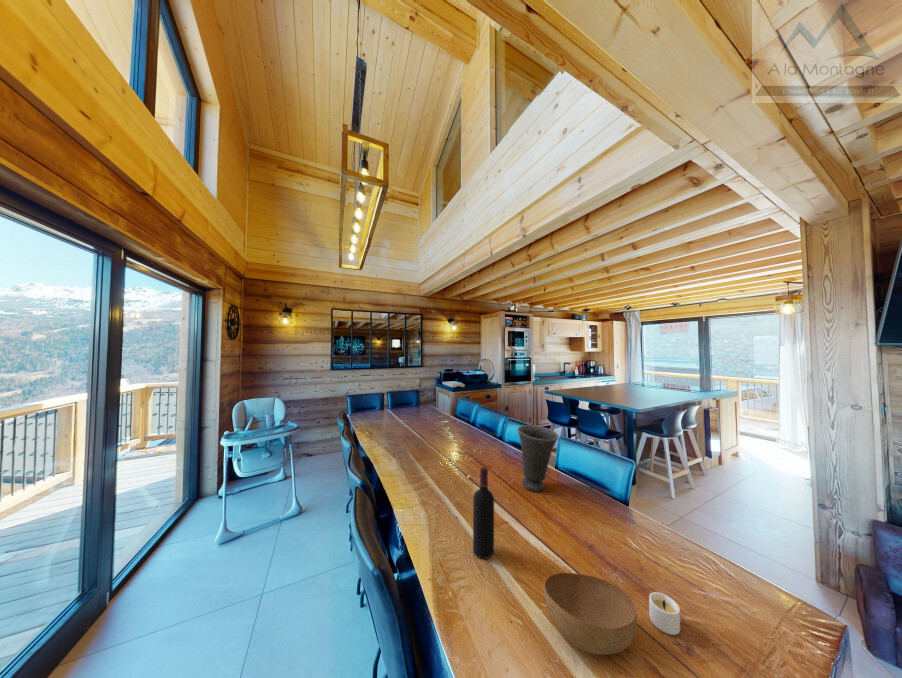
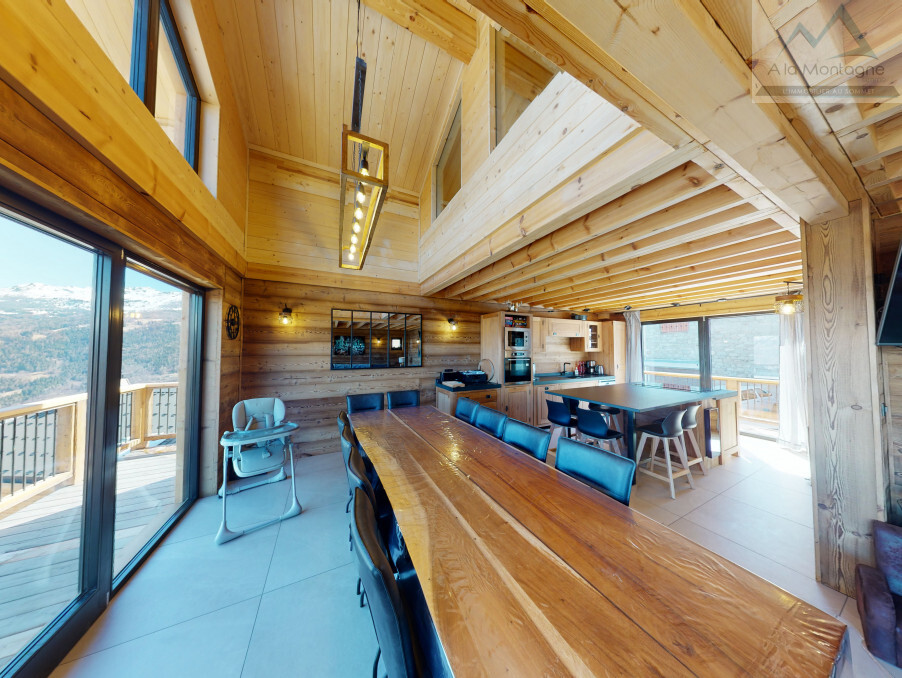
- candle (663, 606)
- bowl (587, 610)
- vase (537, 459)
- wine bottle (483, 509)
